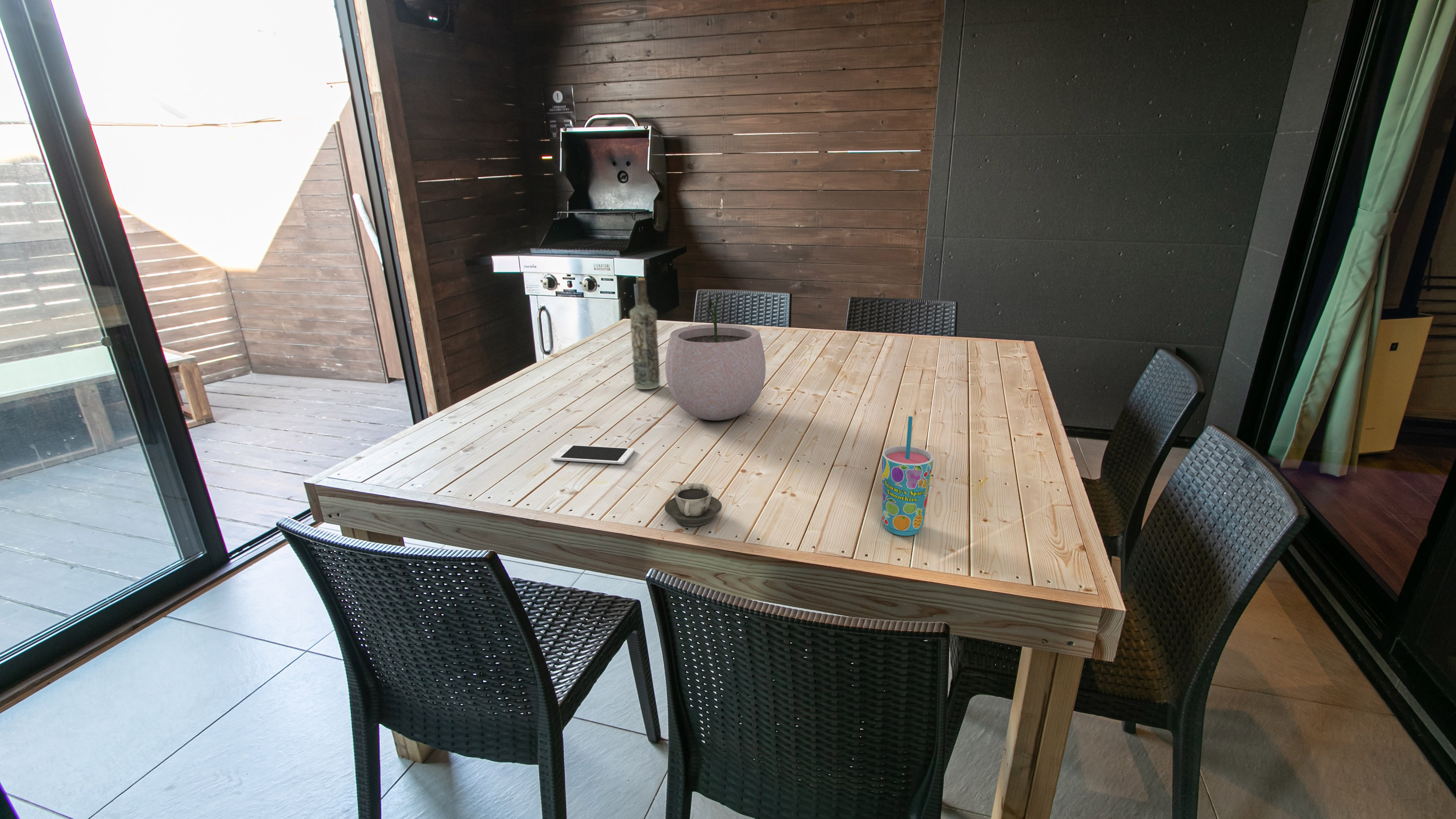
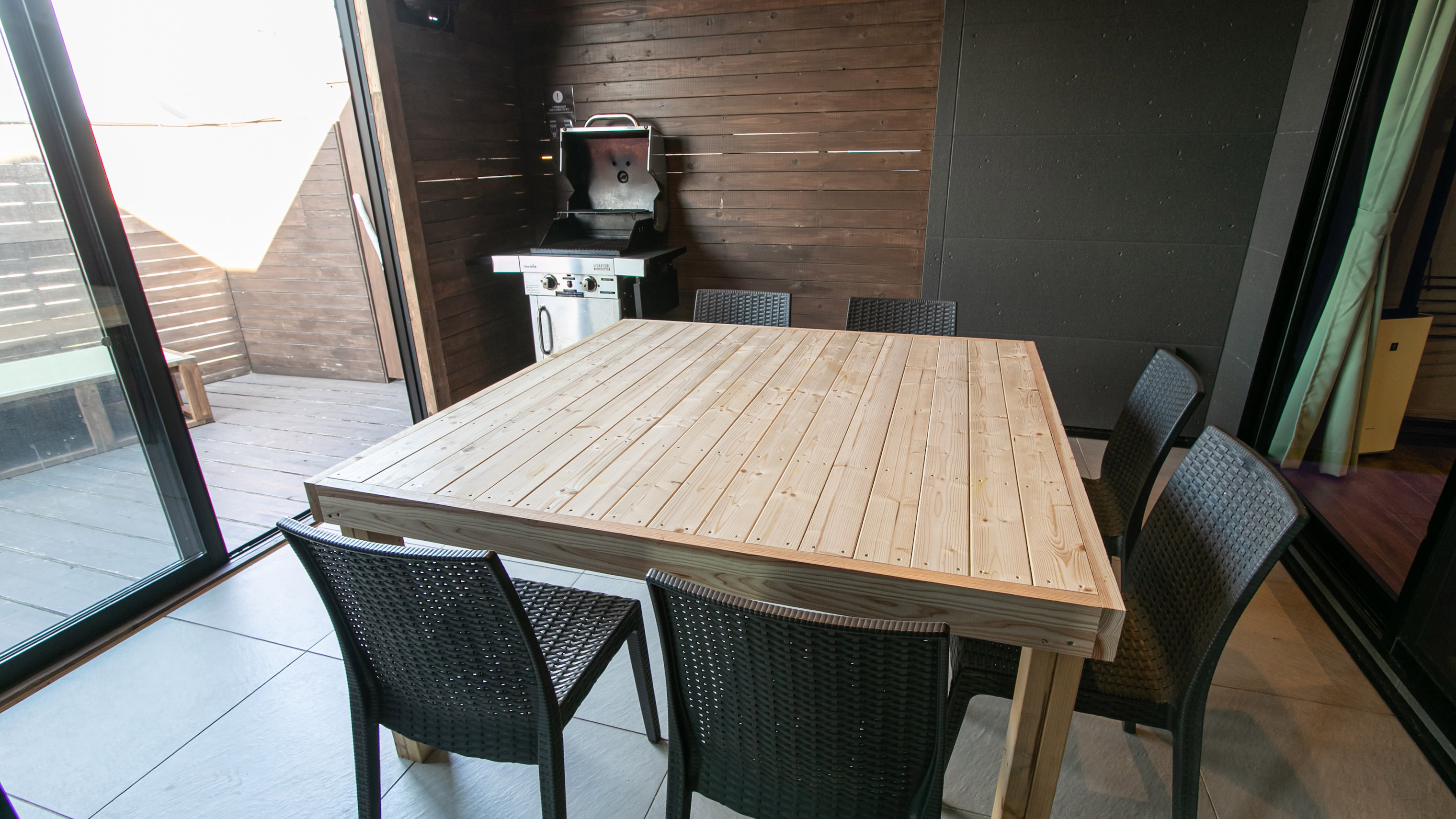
- cell phone (593, 454)
- cup (906, 474)
- bottle (644, 334)
- cup (693, 505)
- plant pot (715, 356)
